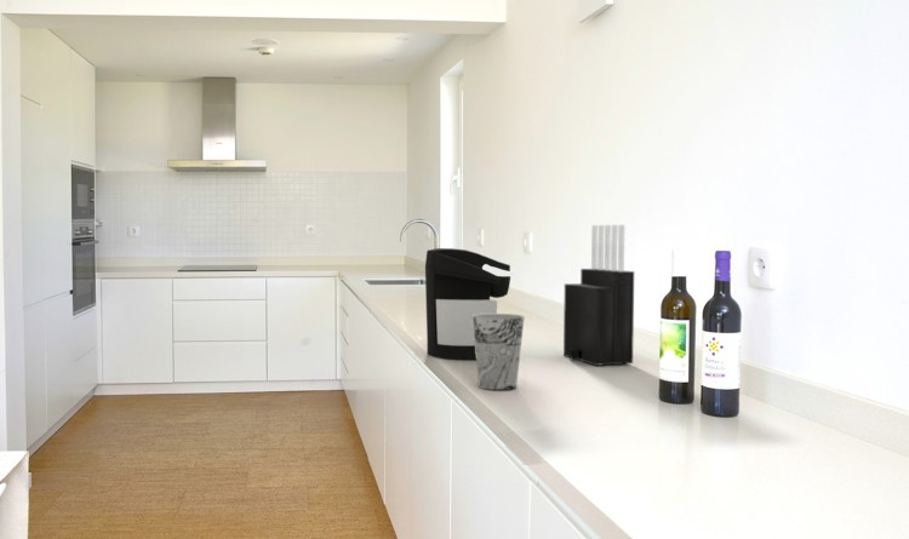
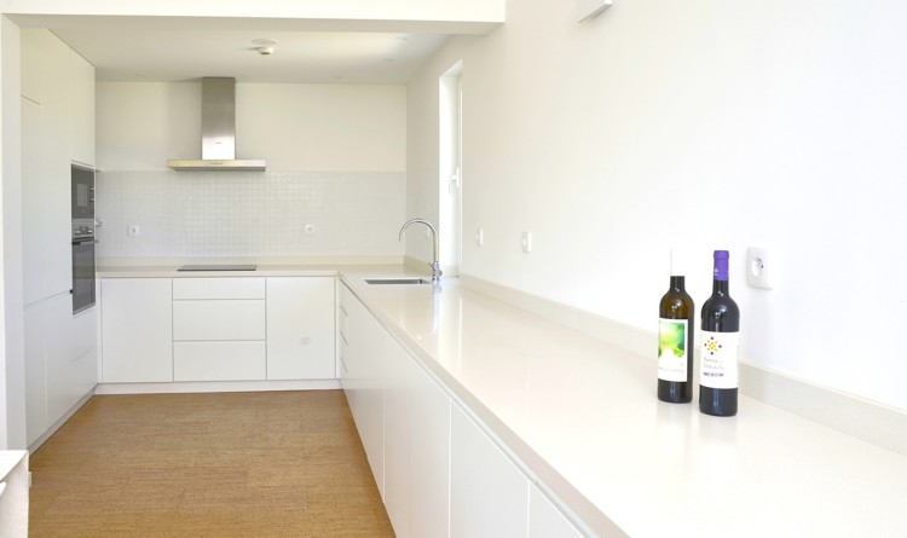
- coffee maker (470, 300)
- knife block (594, 292)
- cup (497, 351)
